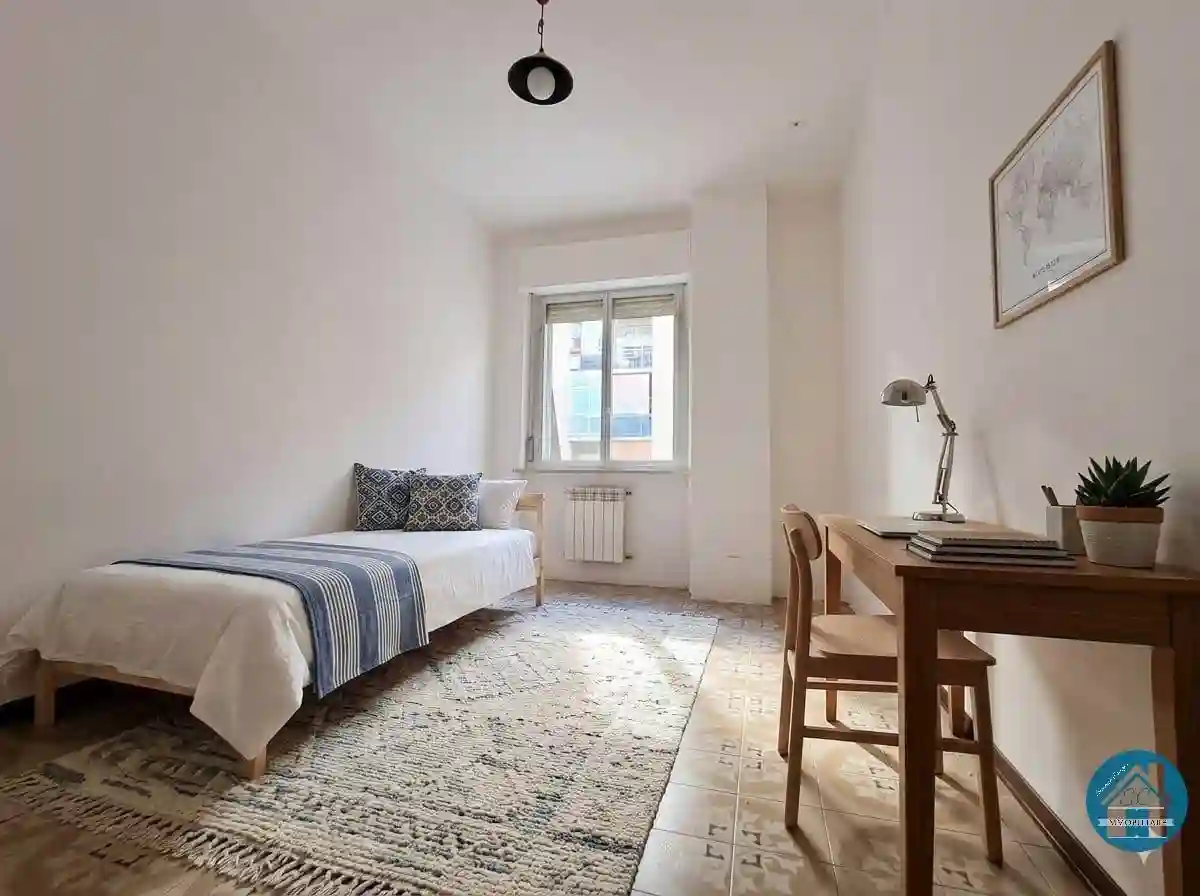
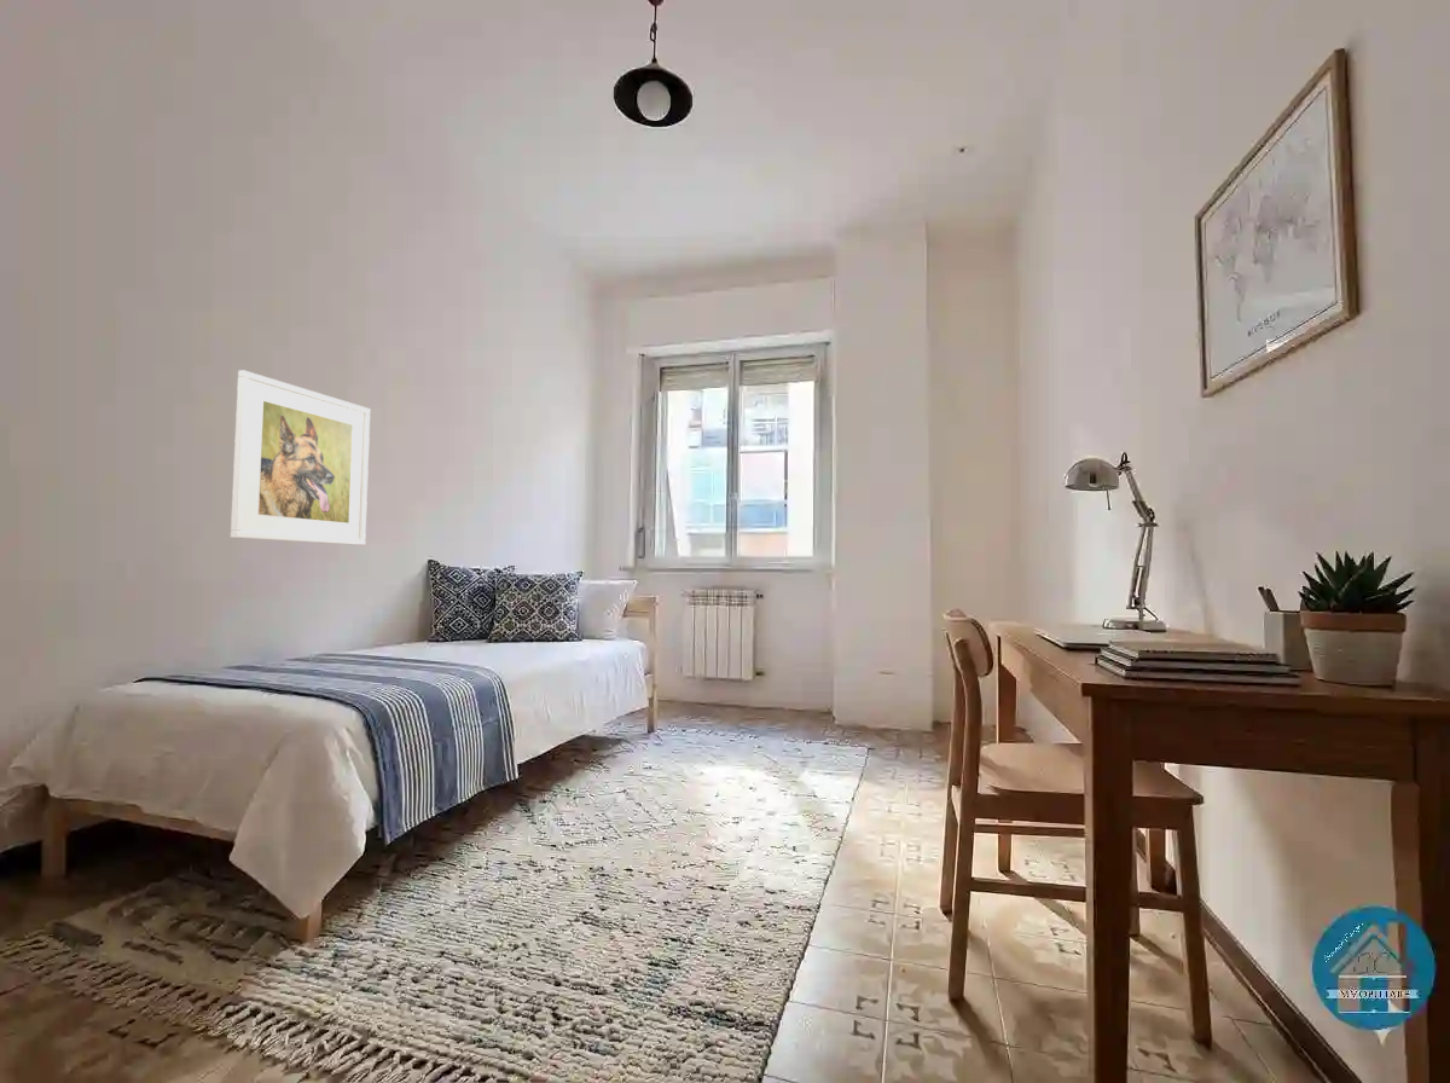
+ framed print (307, 465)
